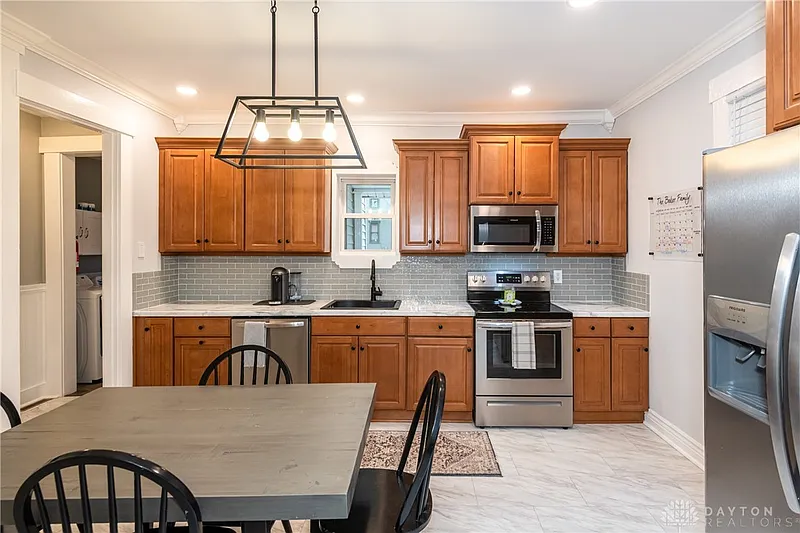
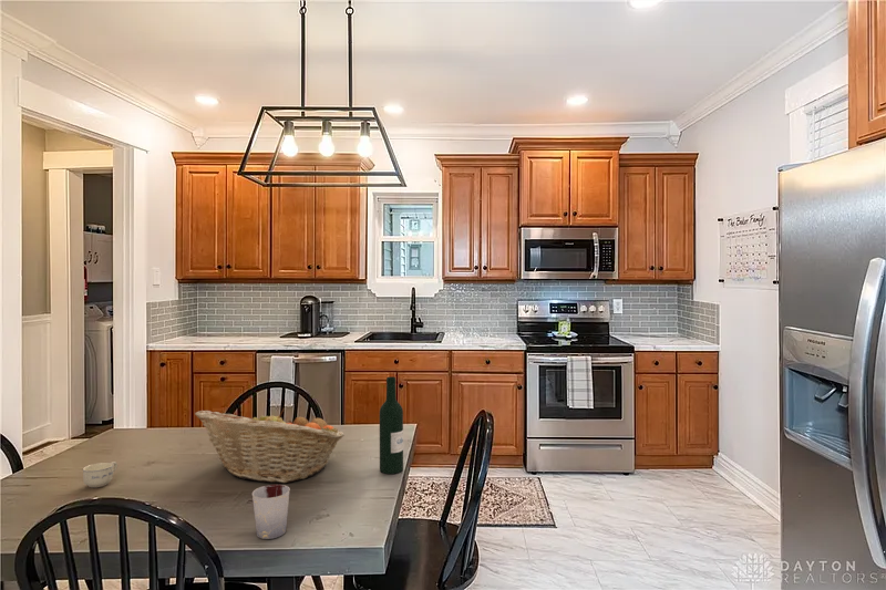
+ wine bottle (391, 423)
+ cup (268, 509)
+ fruit basket (270, 436)
+ cup (102, 474)
